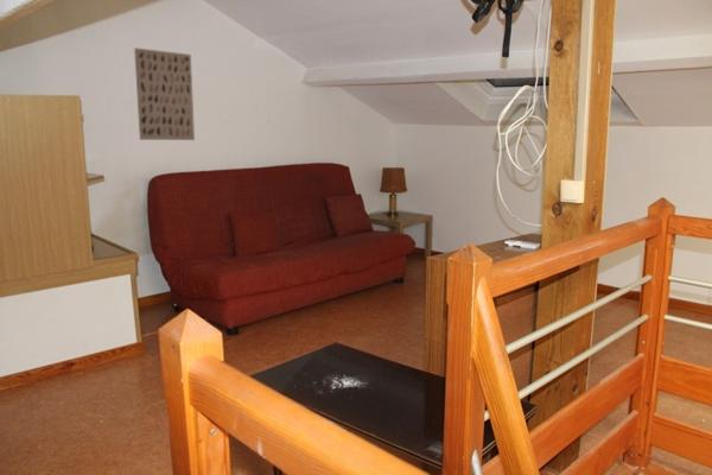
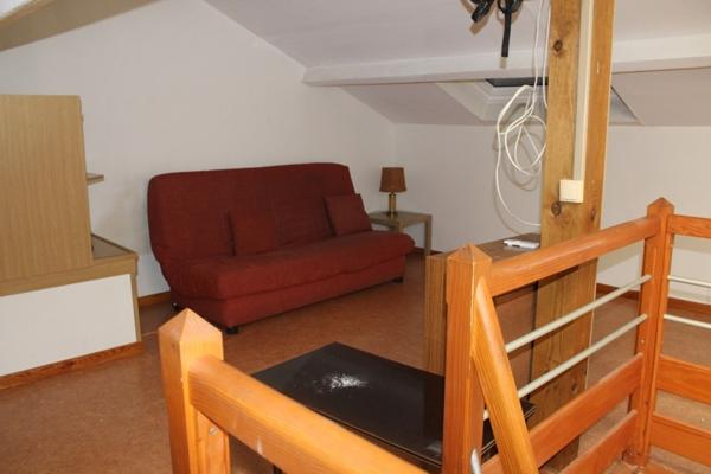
- wall art (165, 96)
